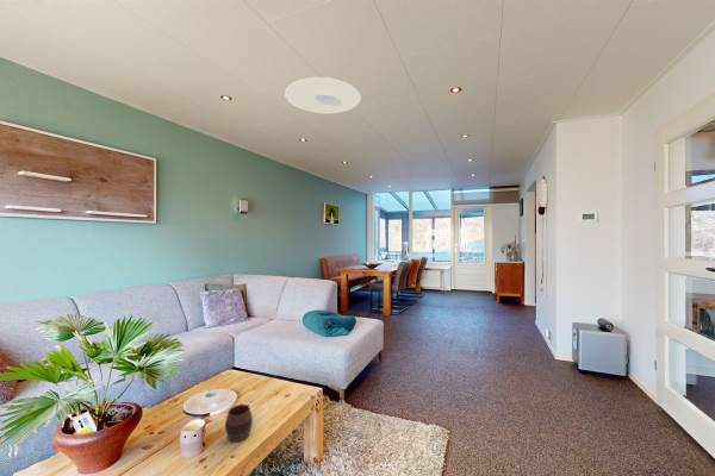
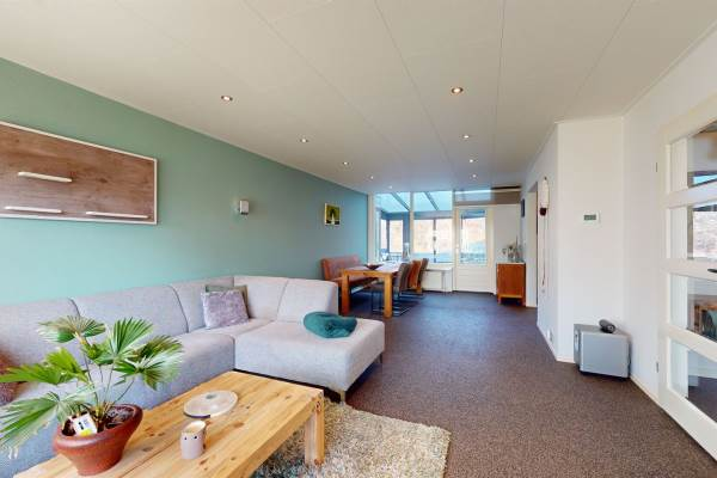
- ceiling light (323, 94)
- cup (238, 422)
